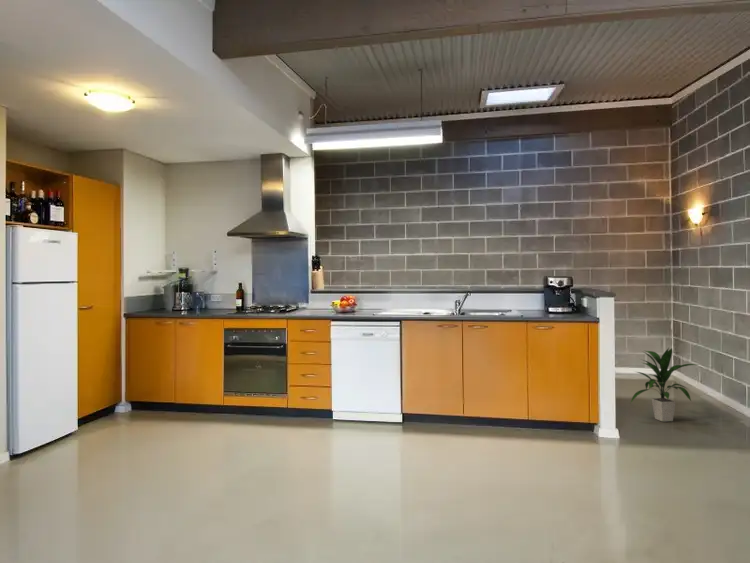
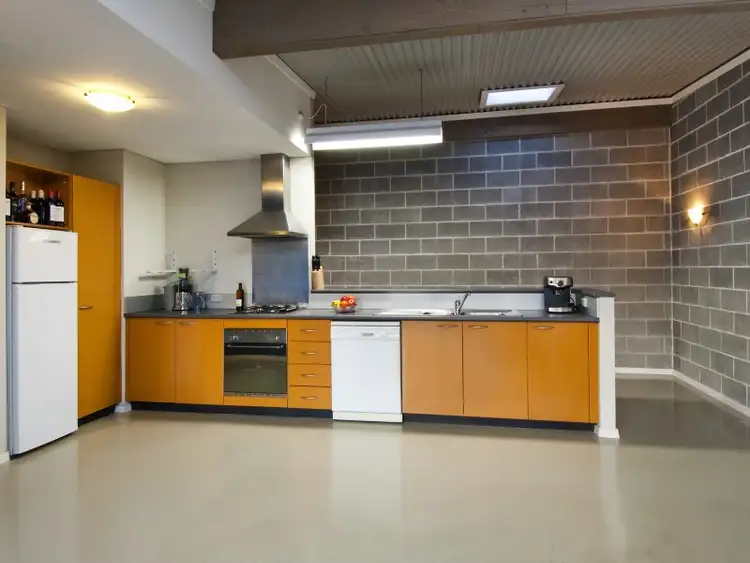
- indoor plant (659, 382)
